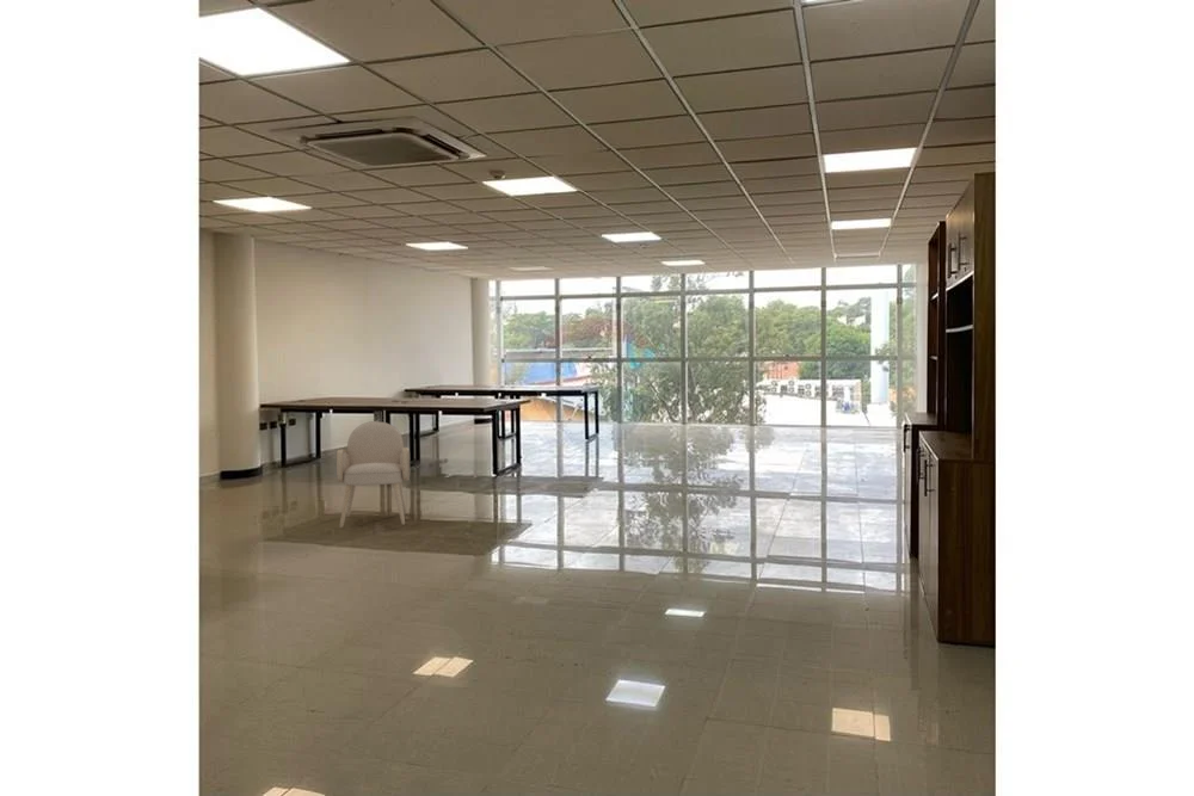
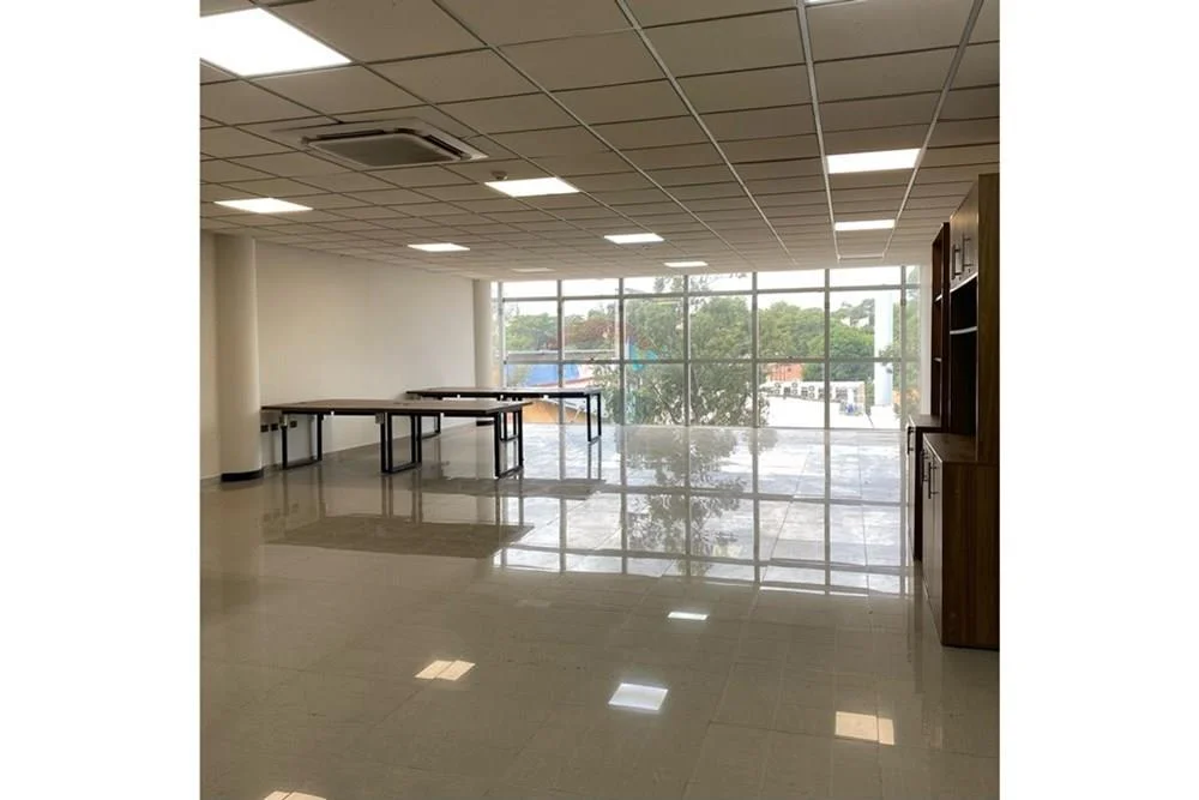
- armchair (374, 471)
